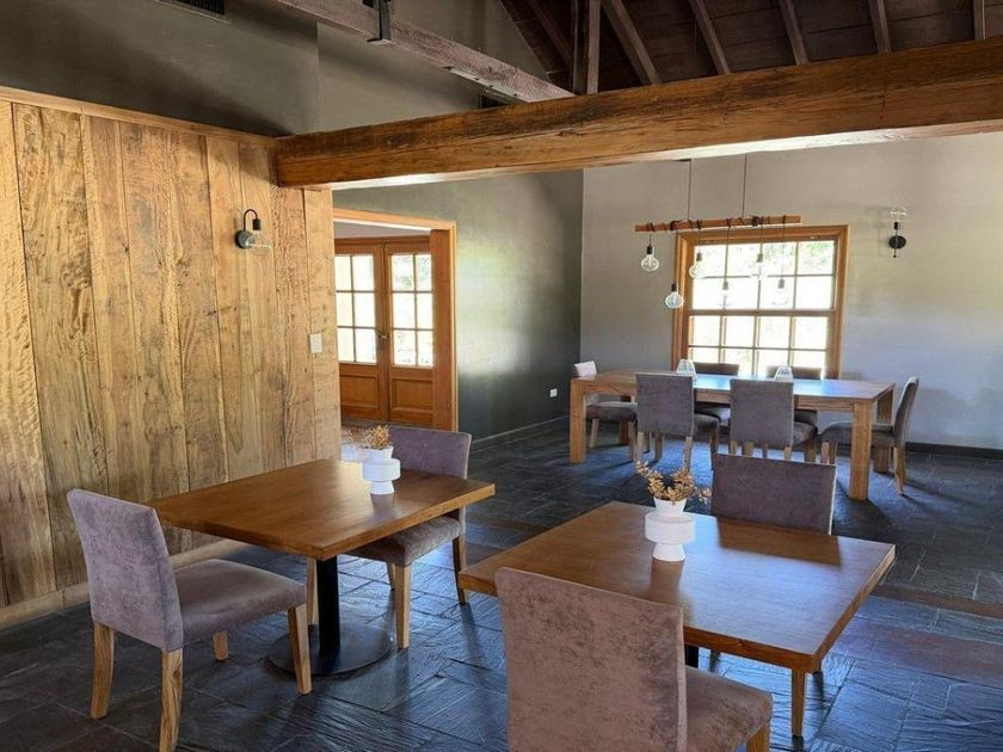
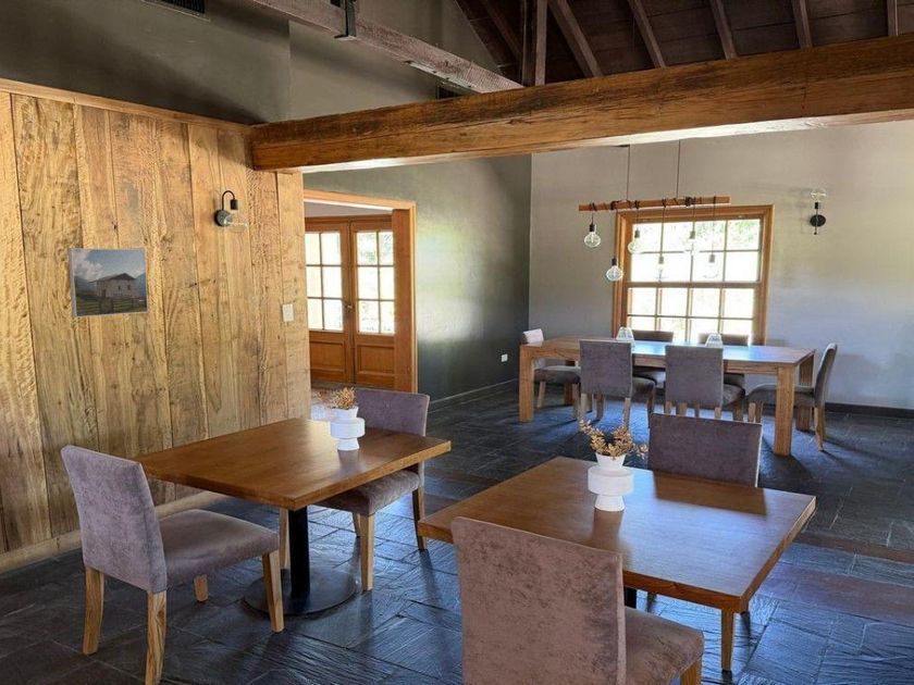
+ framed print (110, 282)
